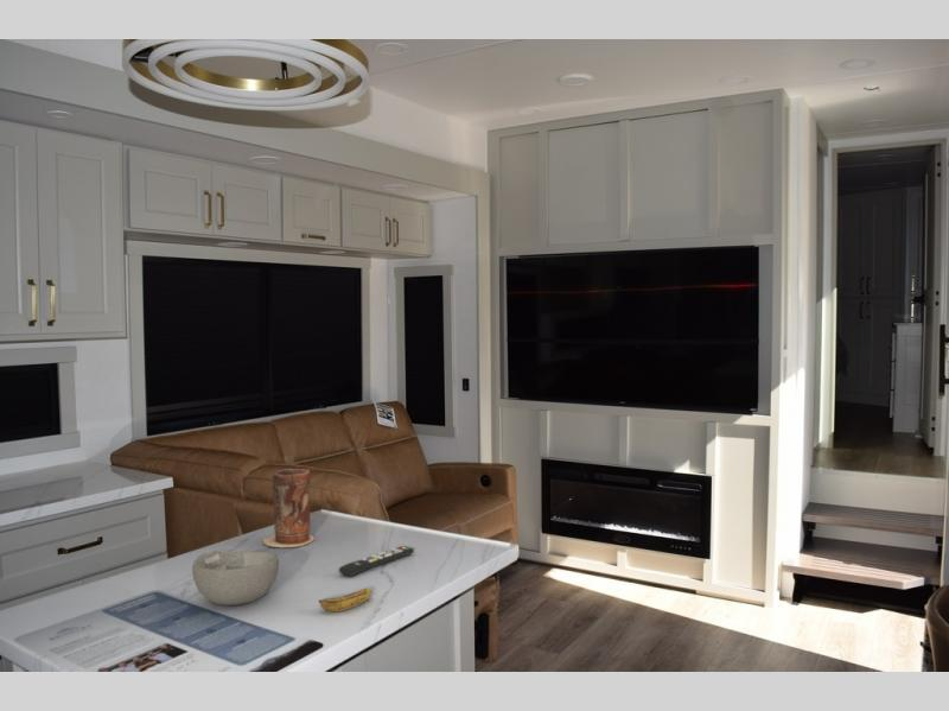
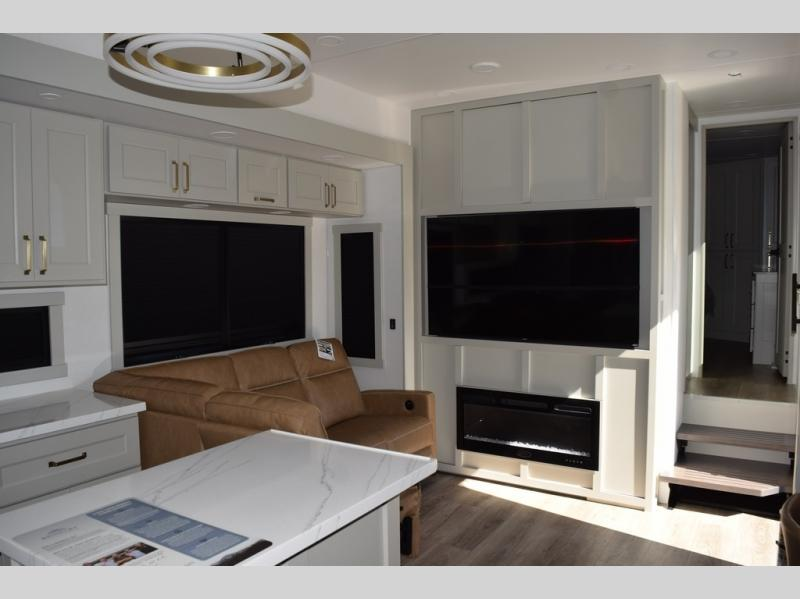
- vase (288, 506)
- remote control (377, 559)
- banana (348, 597)
- bowl (236, 578)
